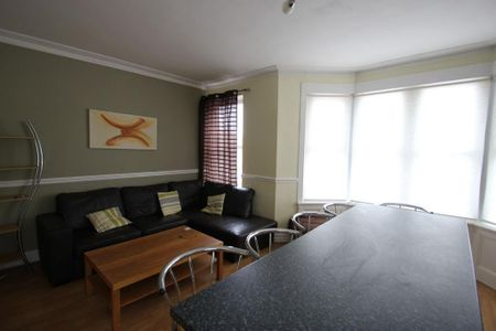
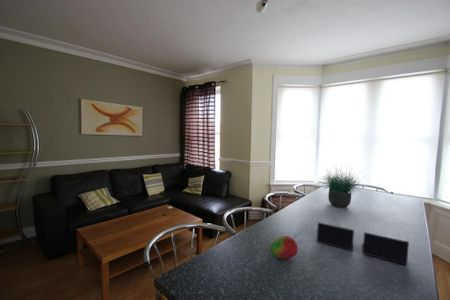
+ fruit (283, 247)
+ laptop (353, 237)
+ potted plant (339, 182)
